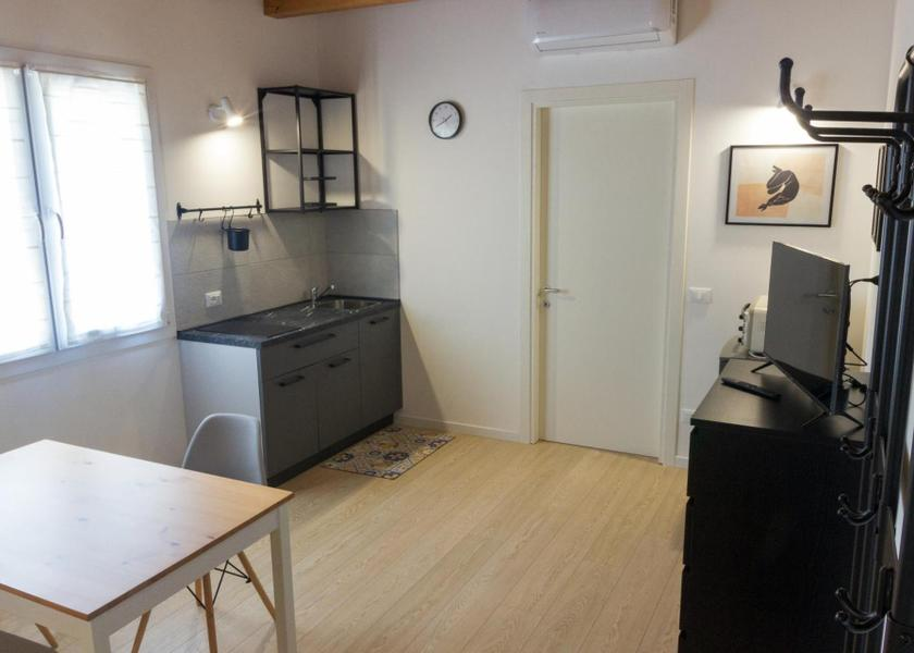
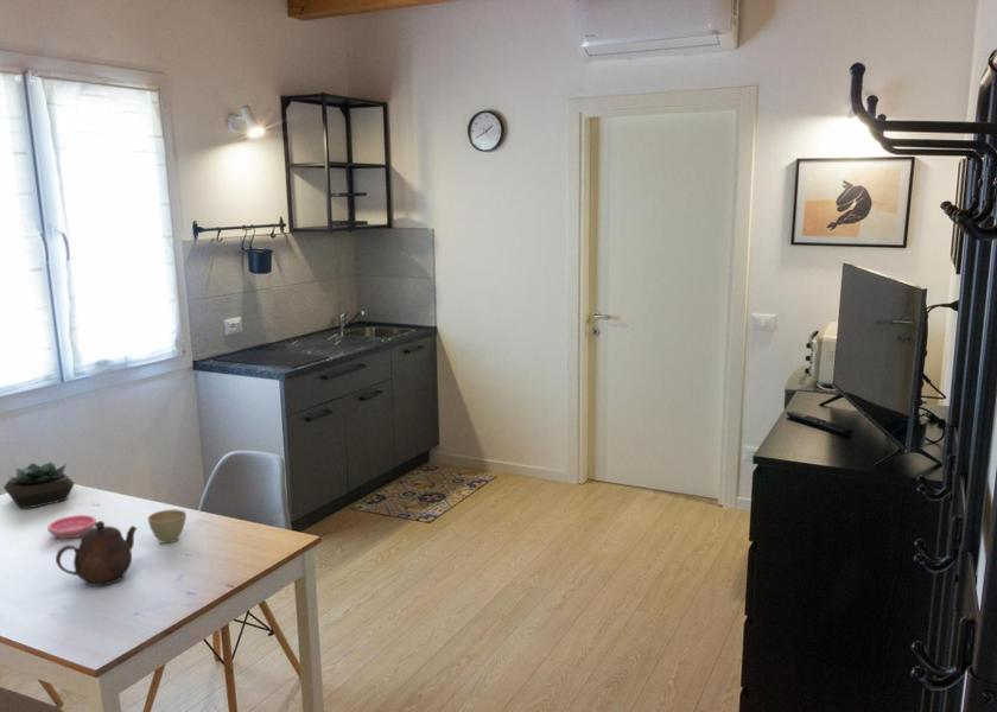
+ succulent plant (38, 482)
+ teapot (99, 551)
+ saucer (72, 527)
+ flower pot (167, 527)
